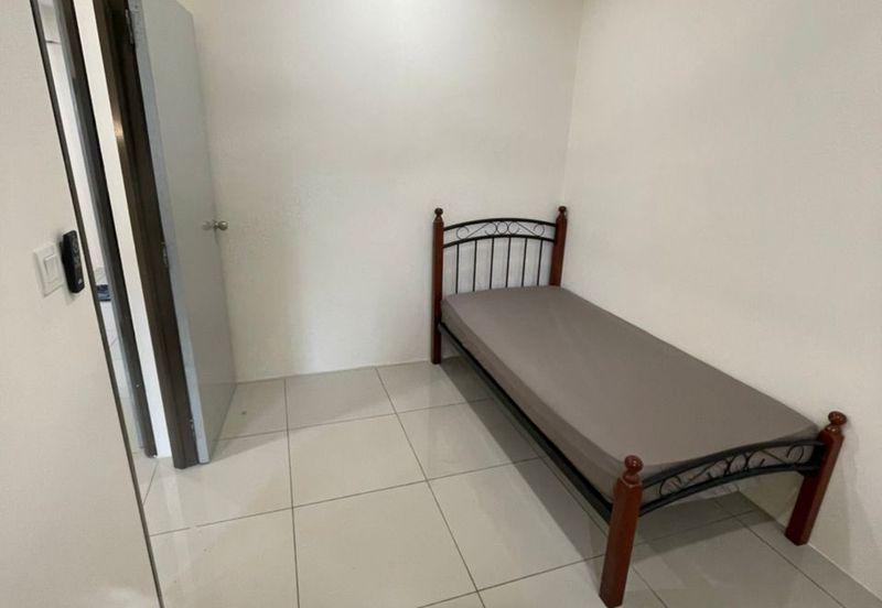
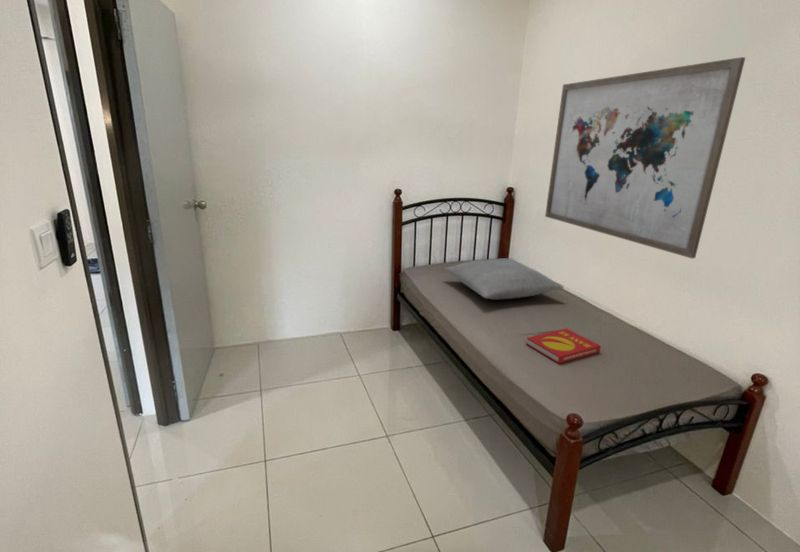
+ wall art (618, 158)
+ pillow (500, 277)
+ book (562, 344)
